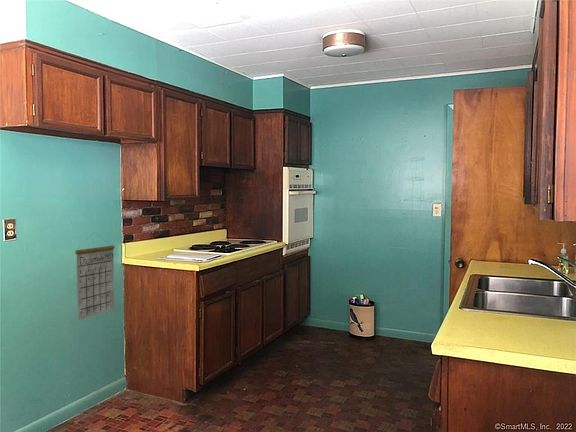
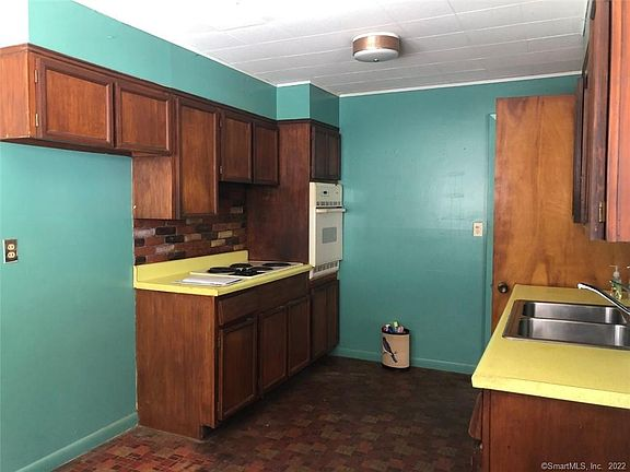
- calendar (96, 273)
